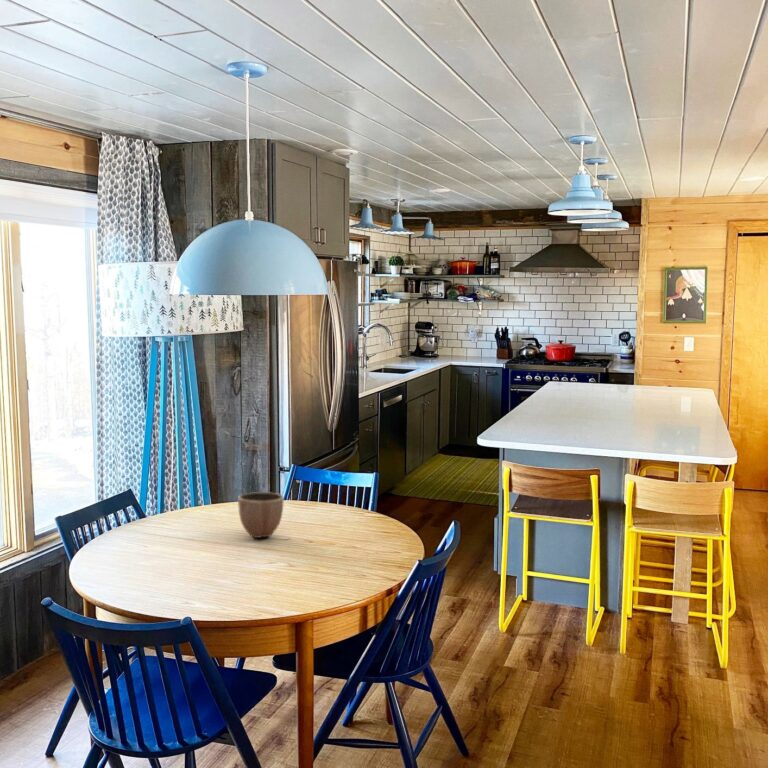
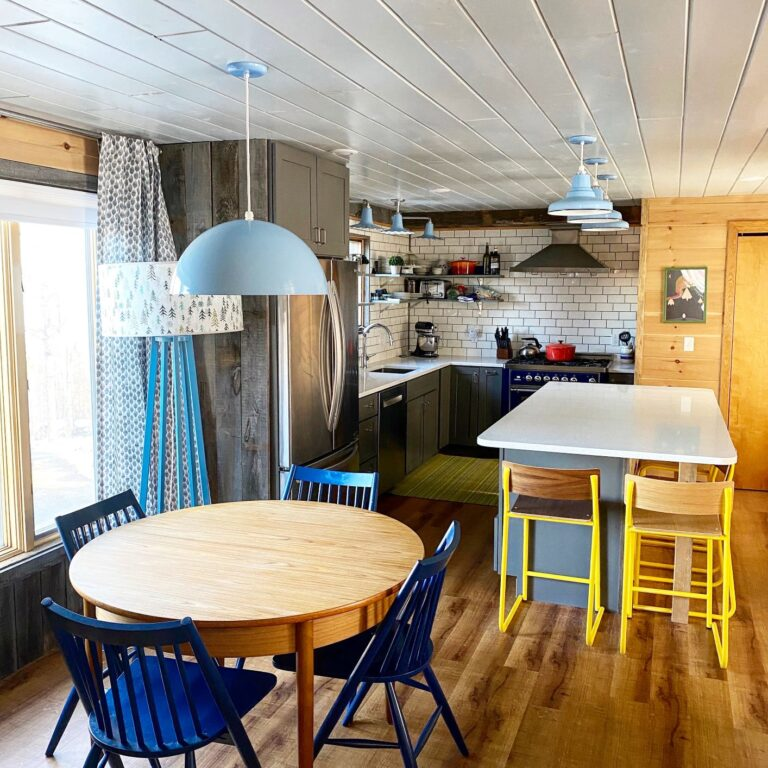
- decorative bowl (261, 516)
